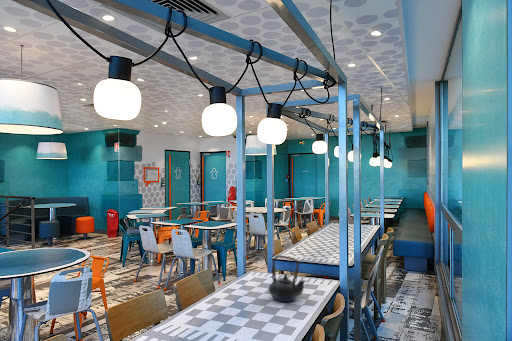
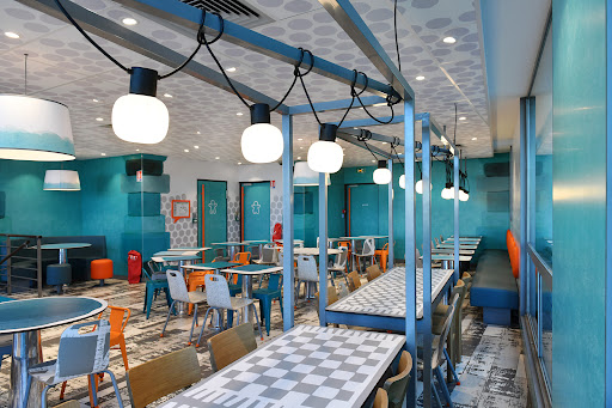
- teapot (286, 276)
